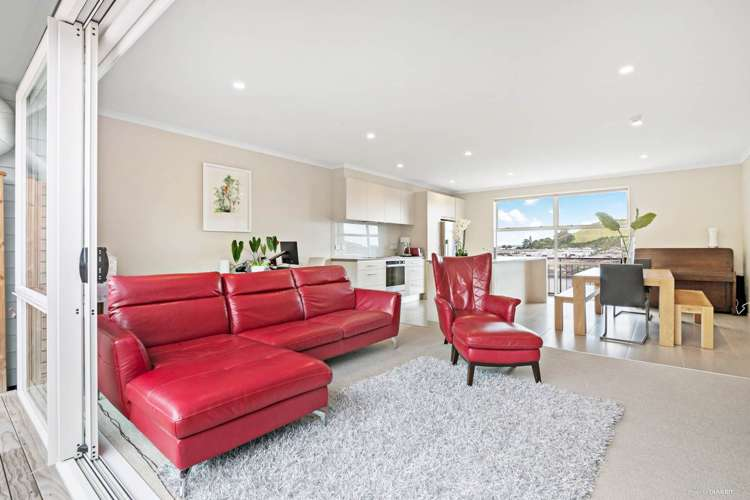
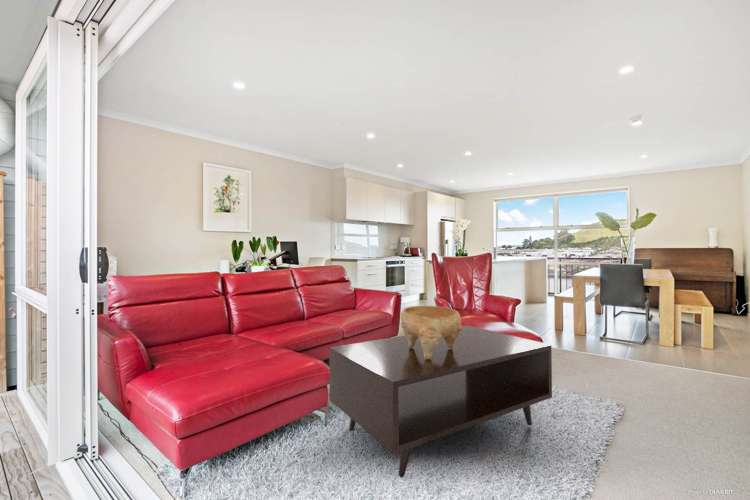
+ decorative bowl (427, 330)
+ coffee table (441, 386)
